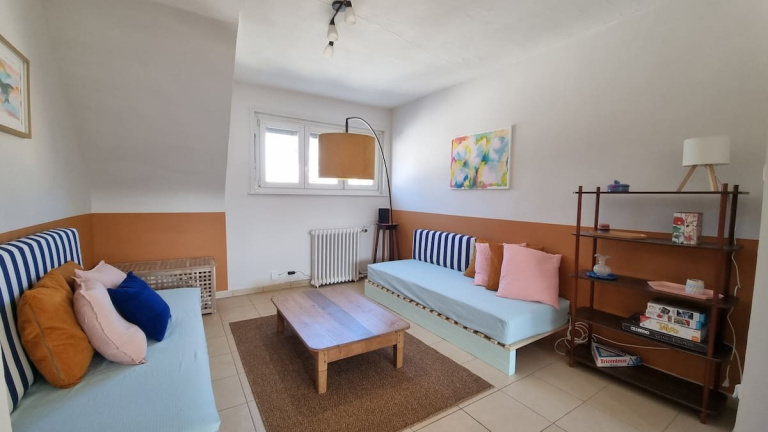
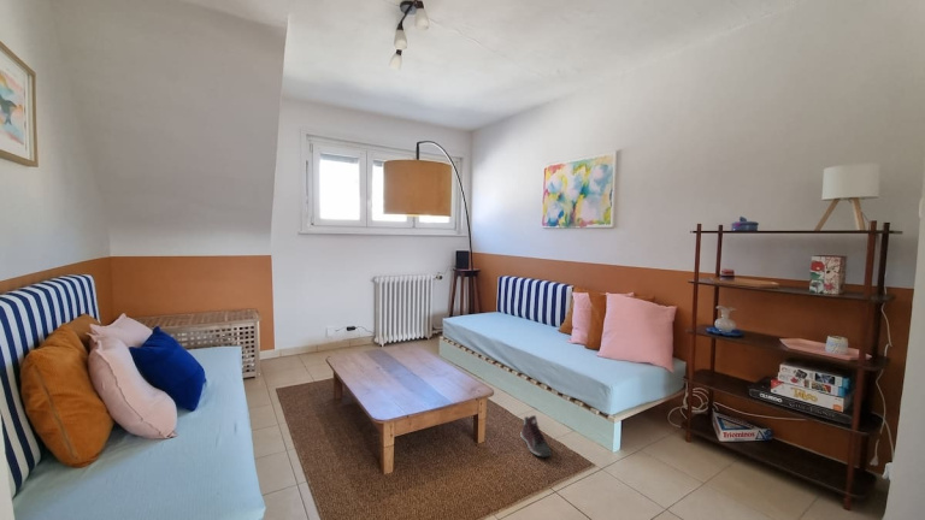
+ sneaker (534, 432)
